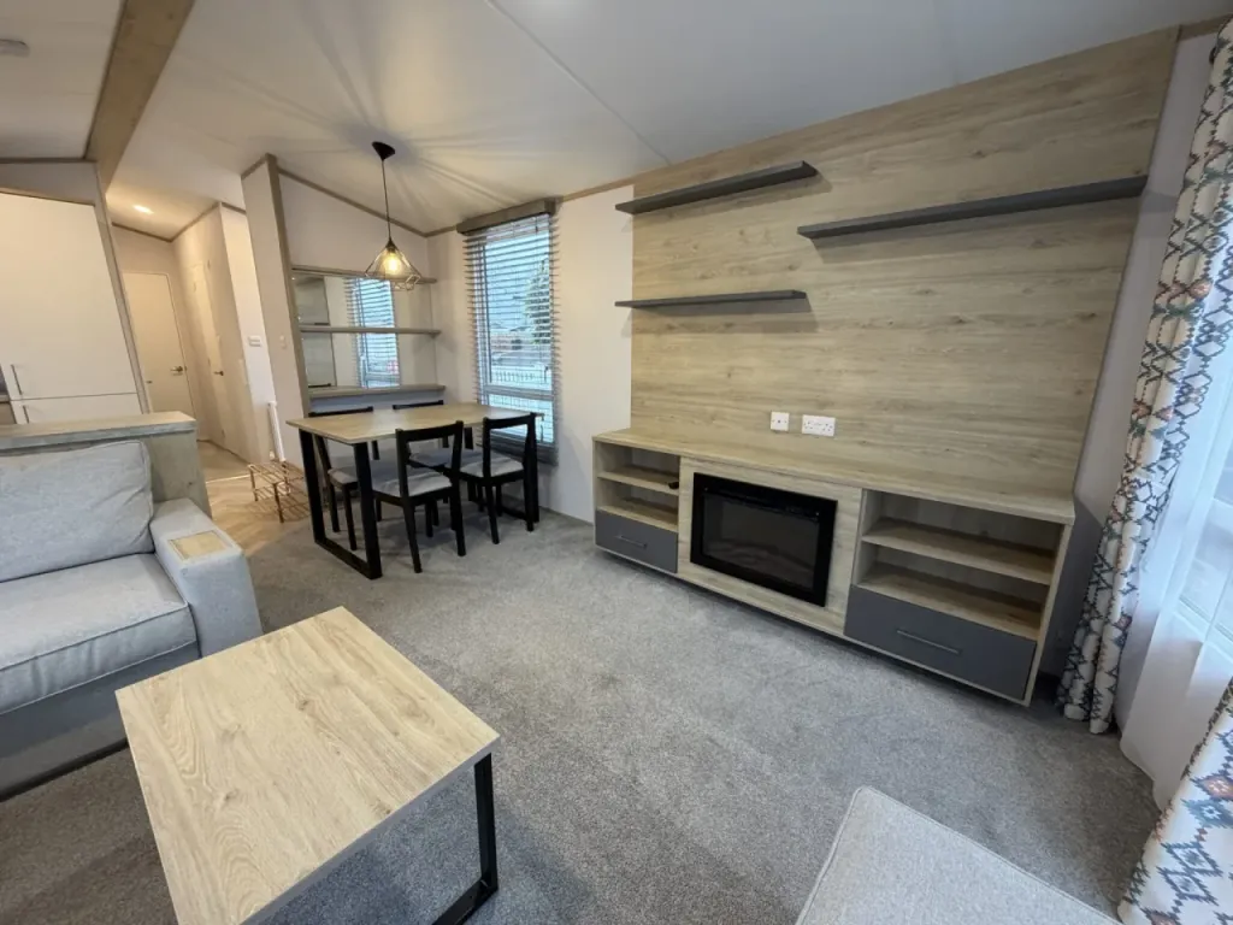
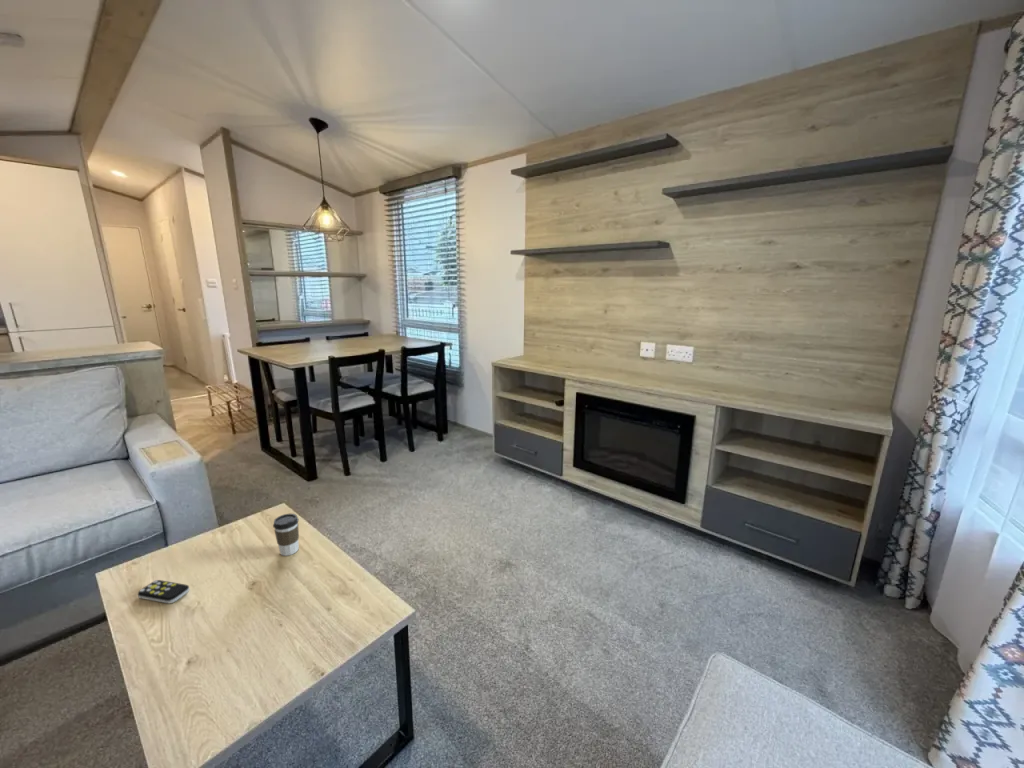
+ coffee cup (287, 534)
+ remote control (163, 591)
